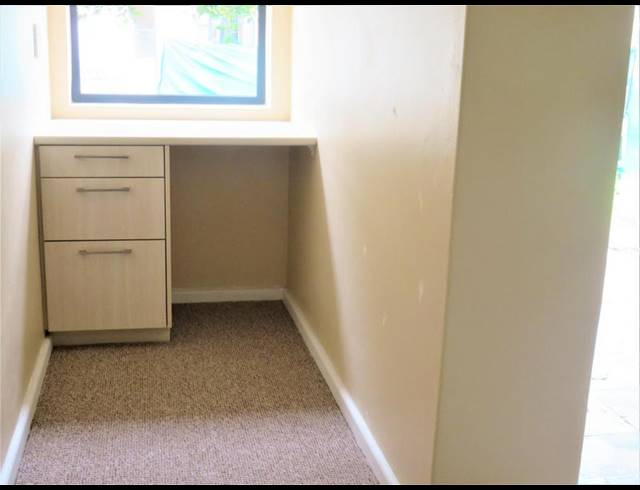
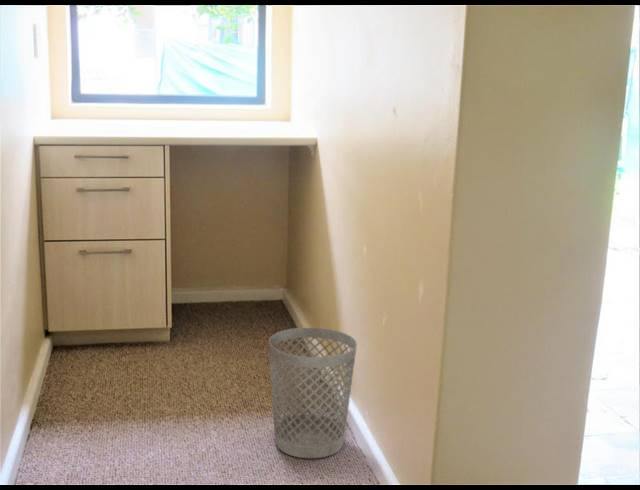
+ wastebasket (310, 392)
